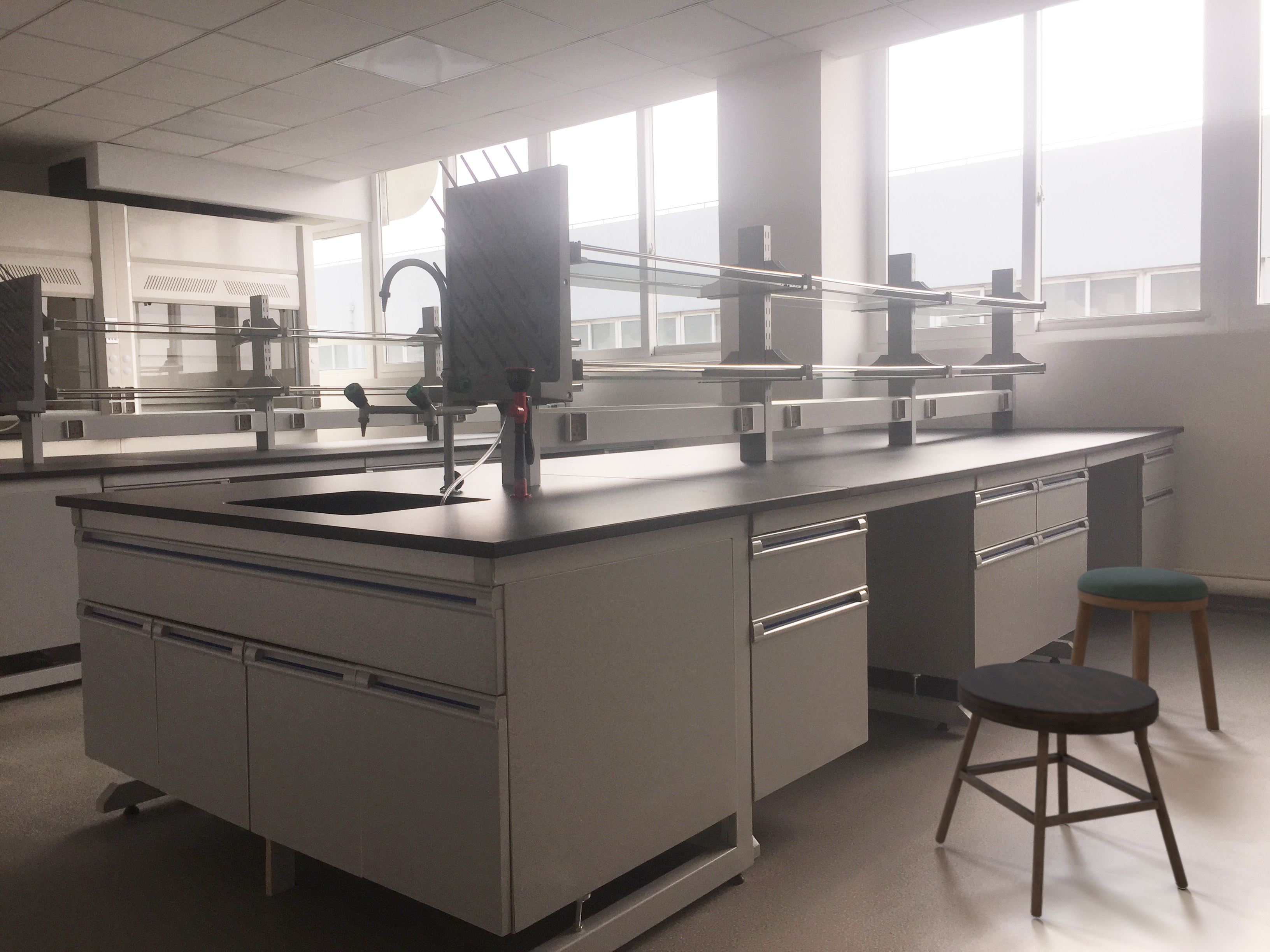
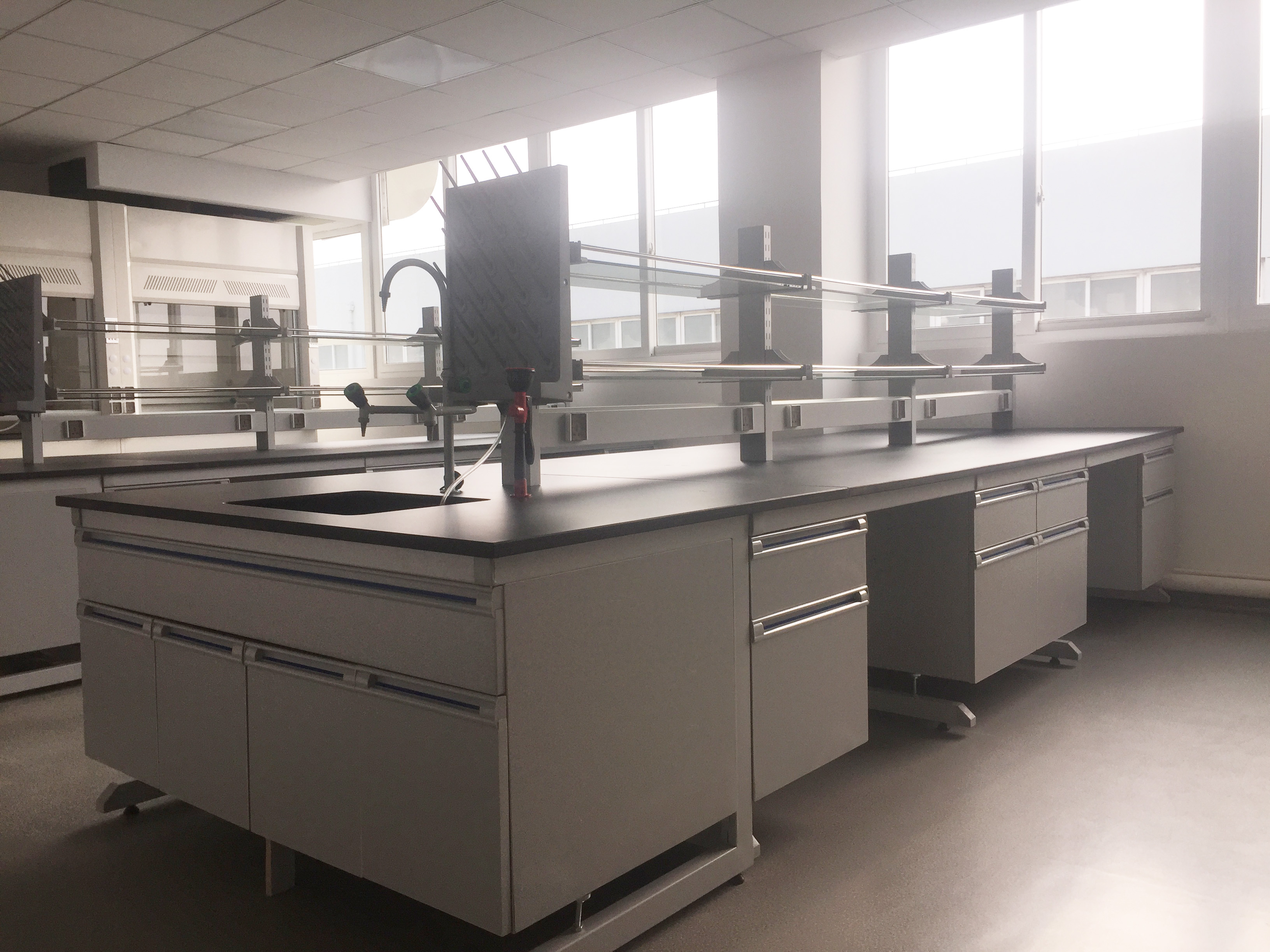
- stool (1140, 647)
- stool (1057, 775)
